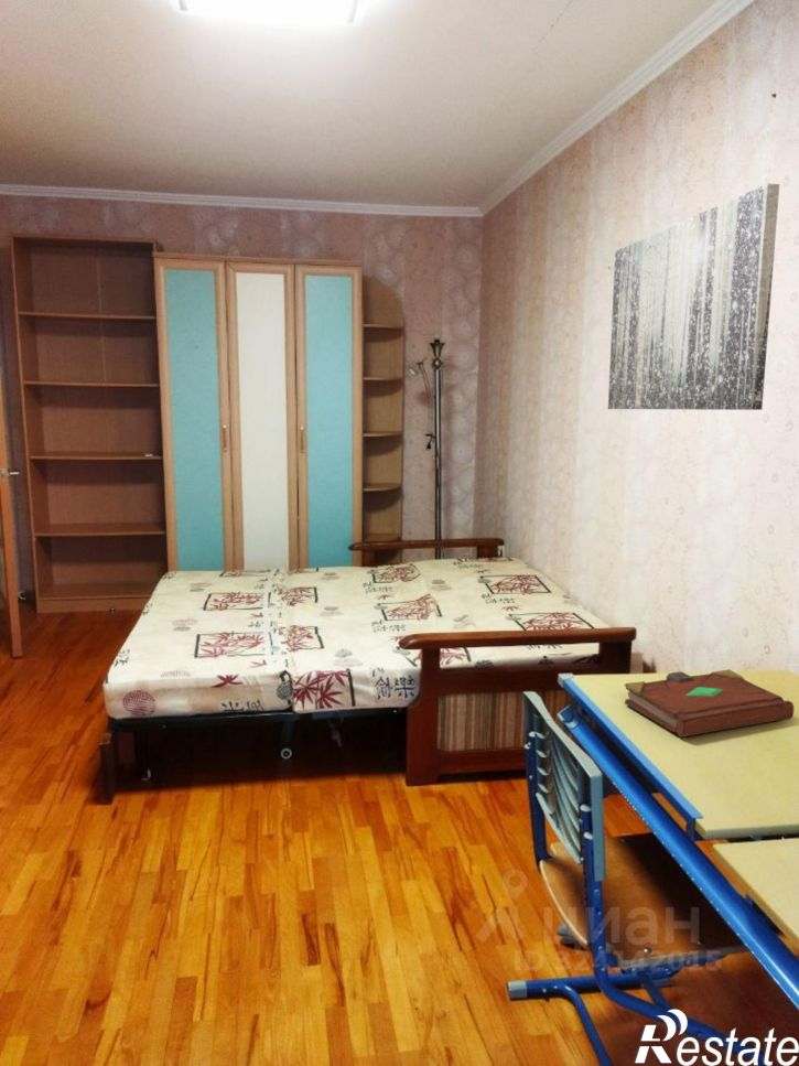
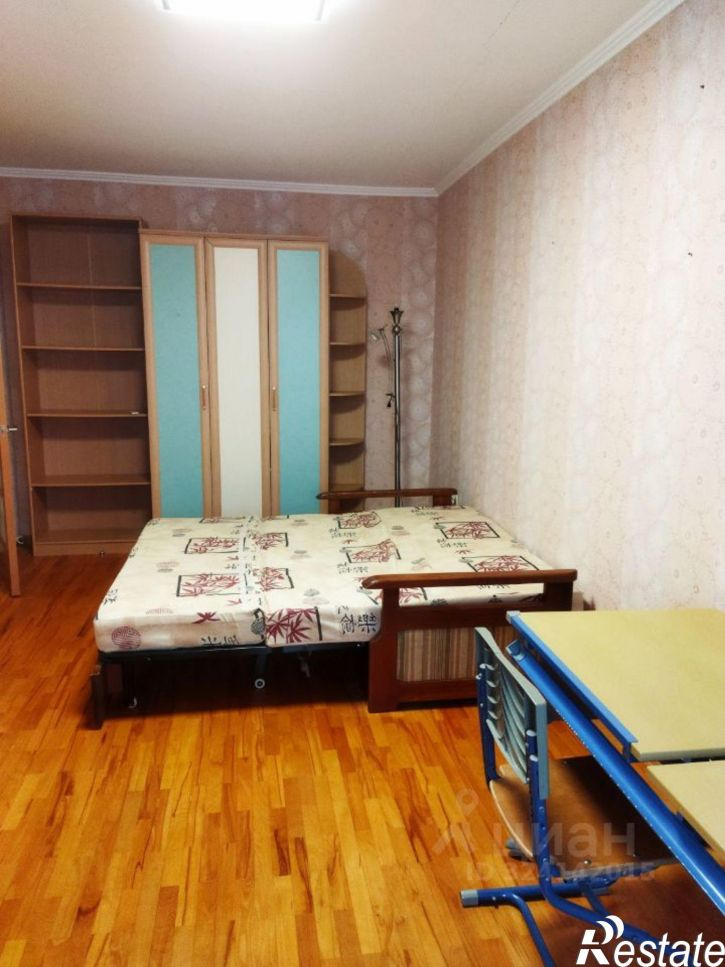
- book (706, 700)
- wall art (677, 317)
